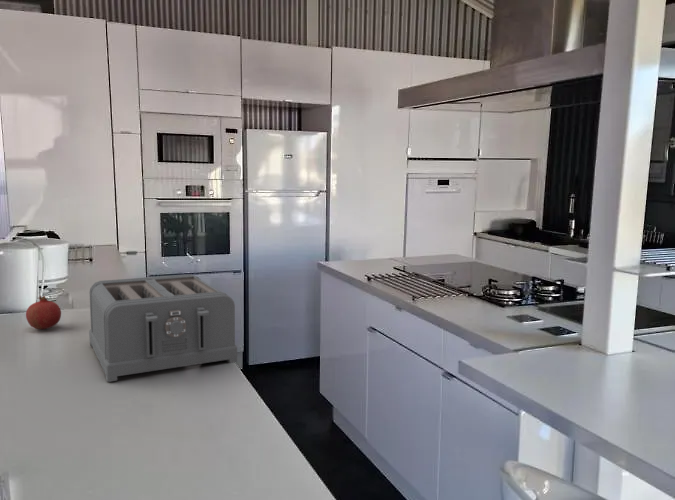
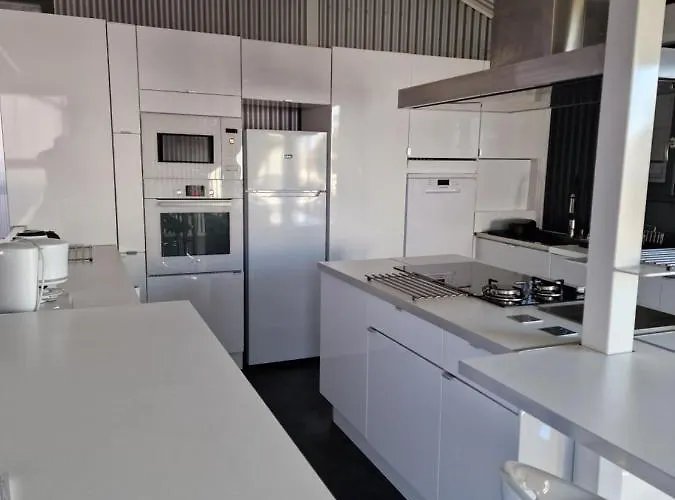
- fruit (43, 312)
- toaster (161, 321)
